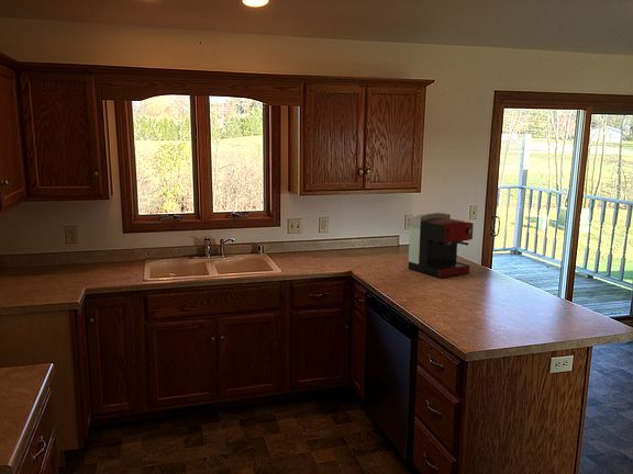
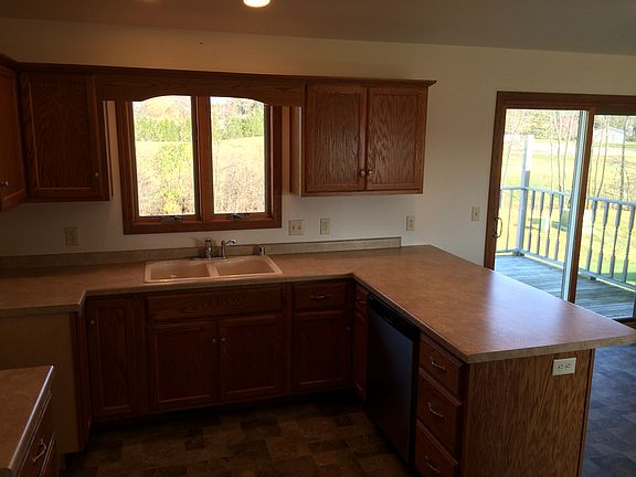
- coffee maker (444, 242)
